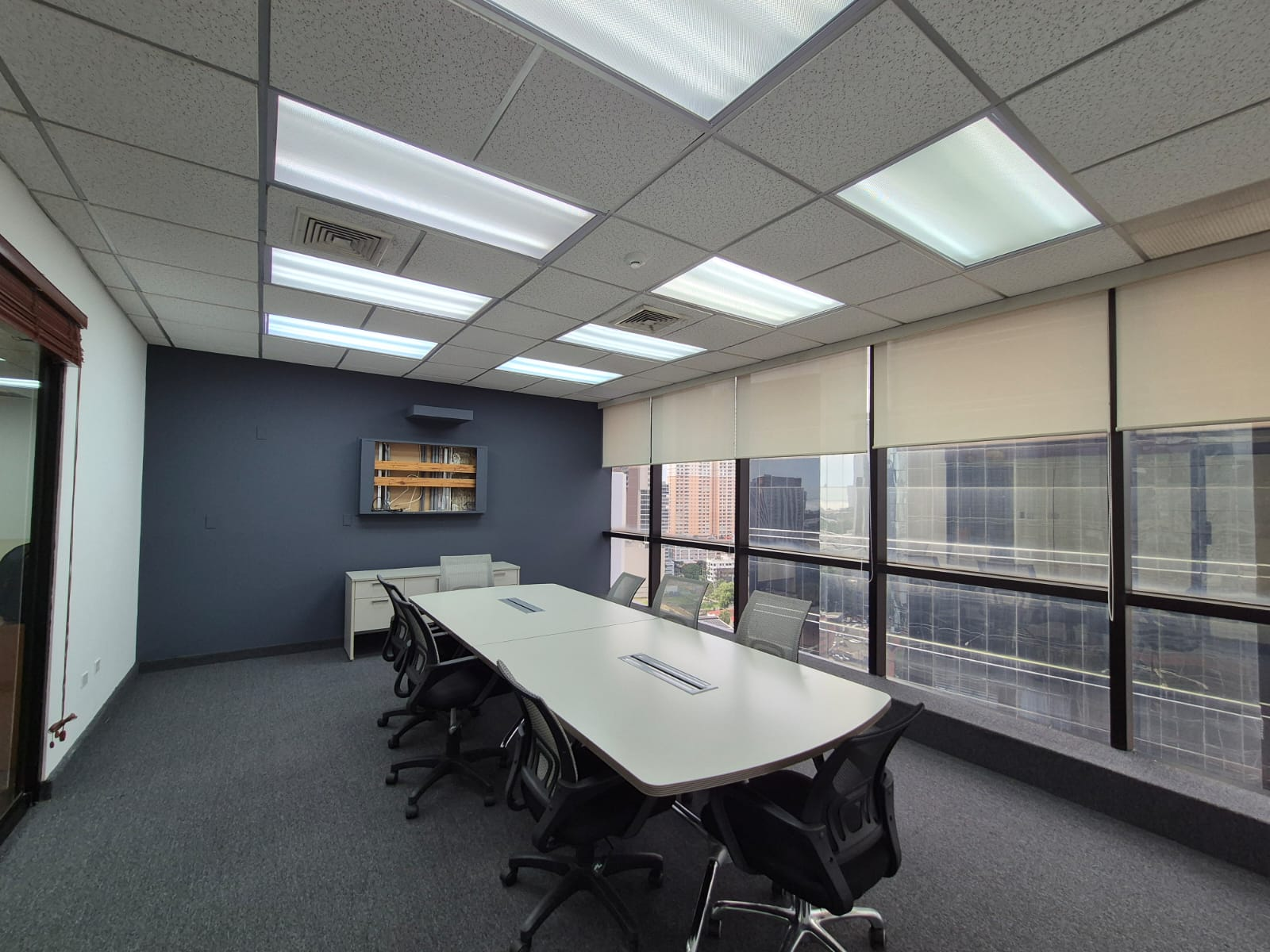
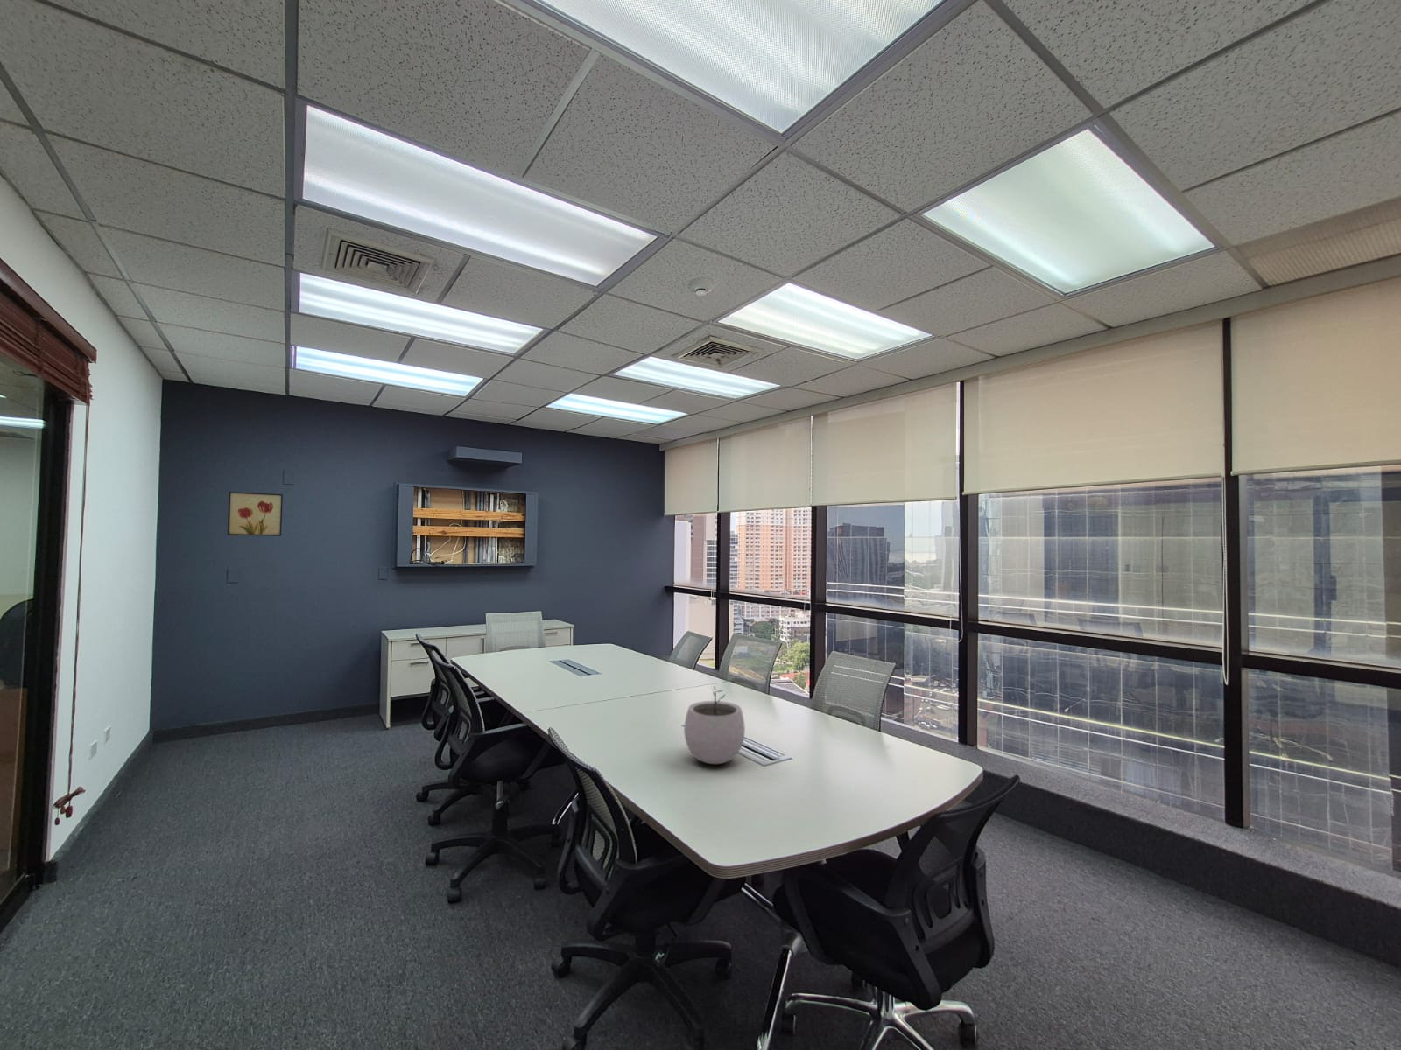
+ wall art (256, 514)
+ plant pot (715, 721)
